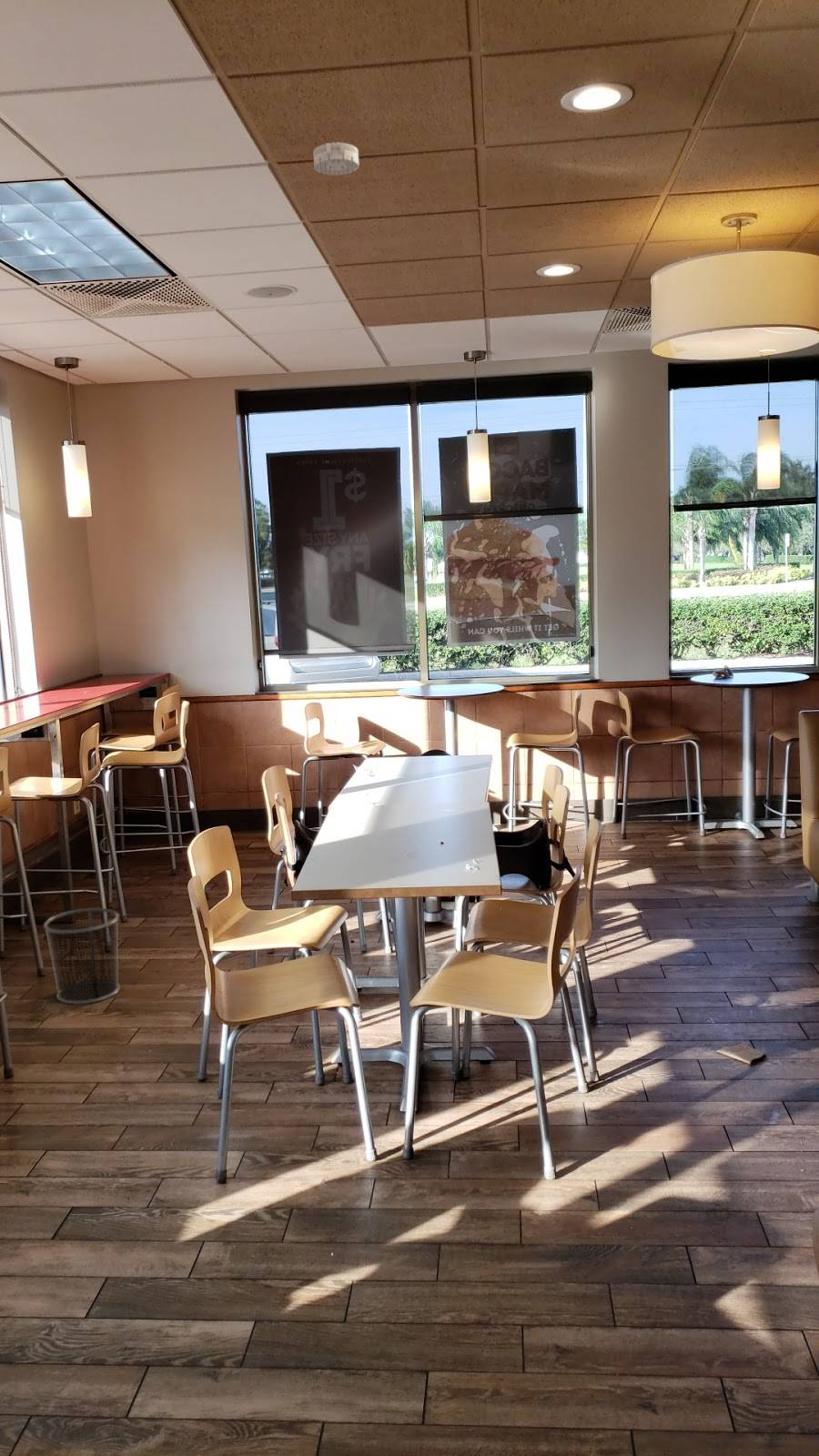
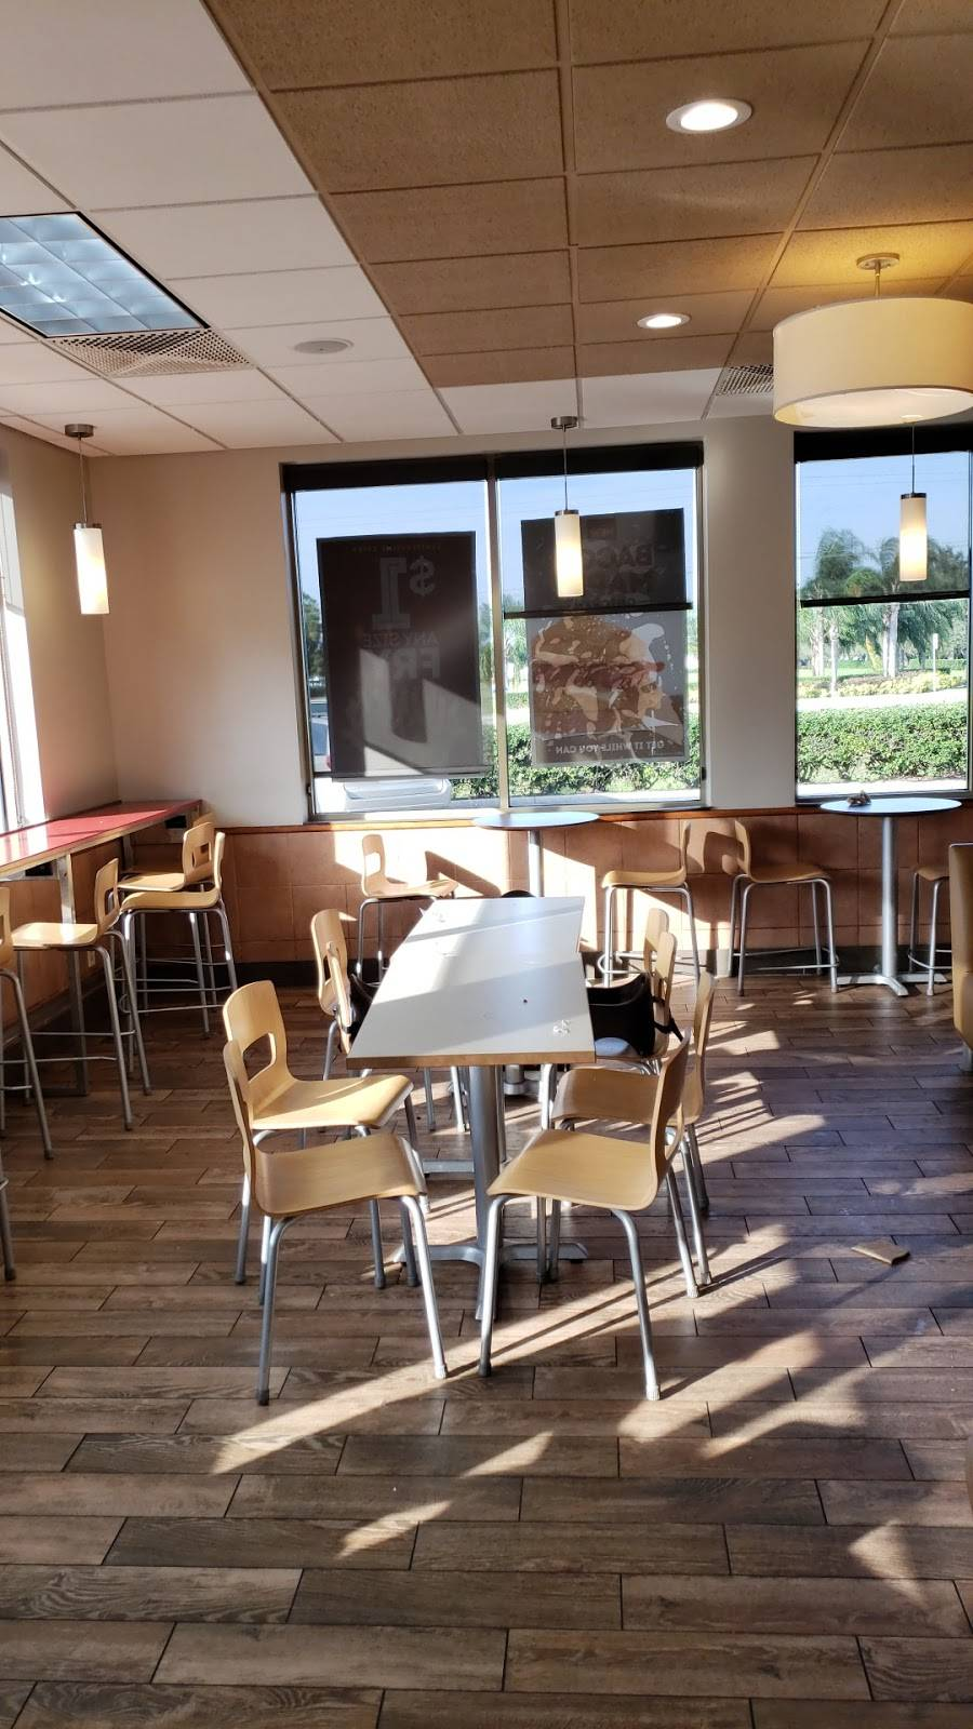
- waste bin (85, 955)
- smoke detector (336, 157)
